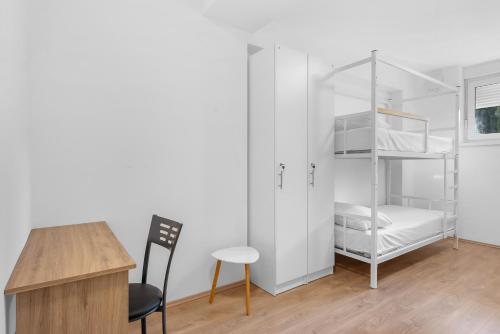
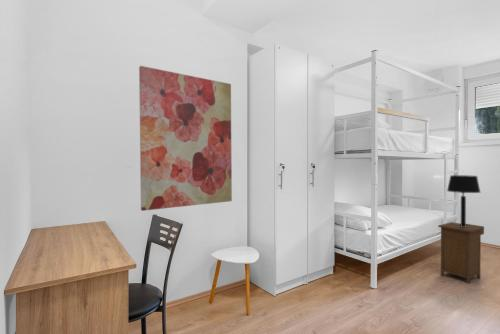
+ table lamp (463, 201)
+ nightstand (463, 250)
+ wall art (190, 140)
